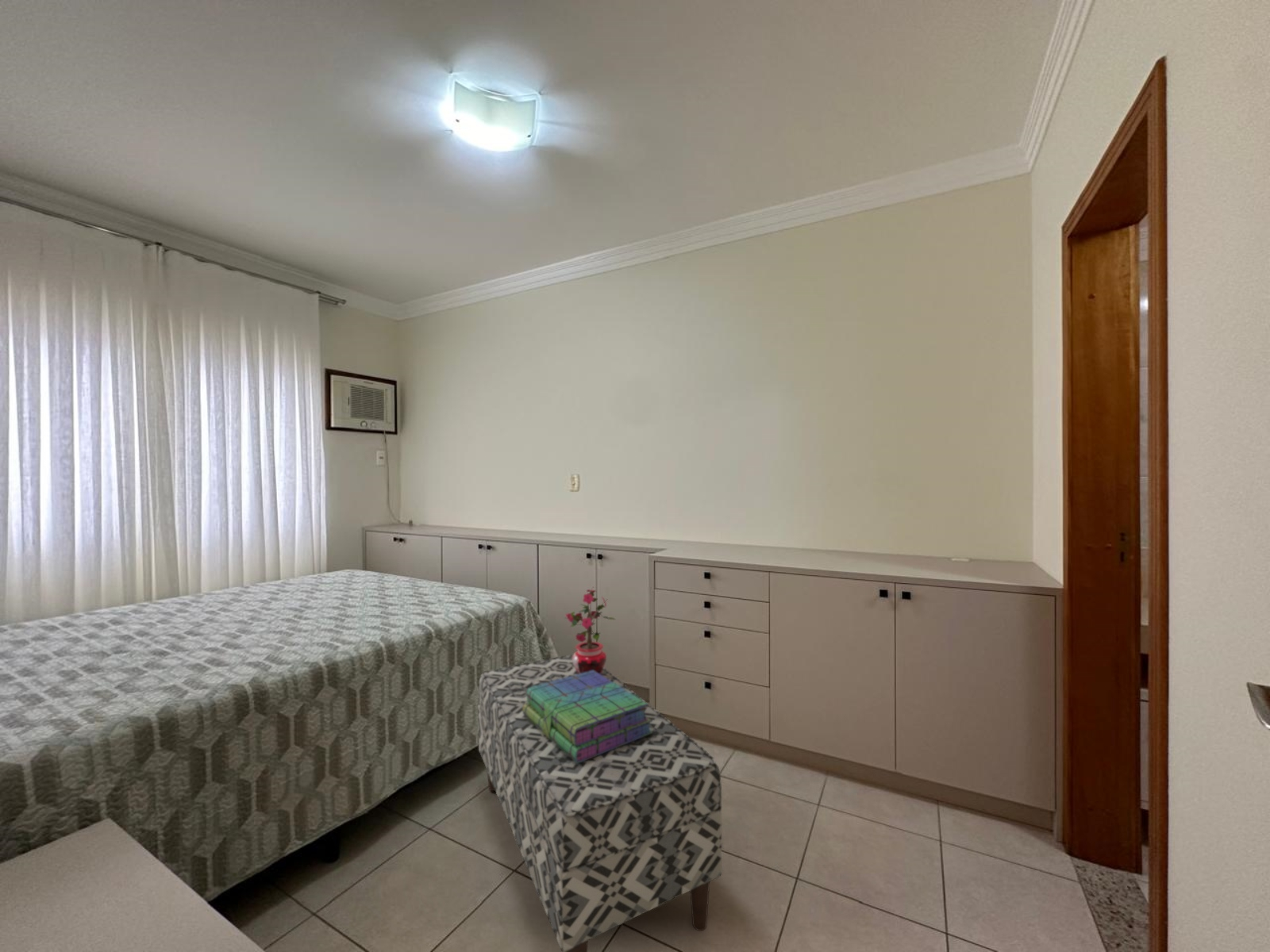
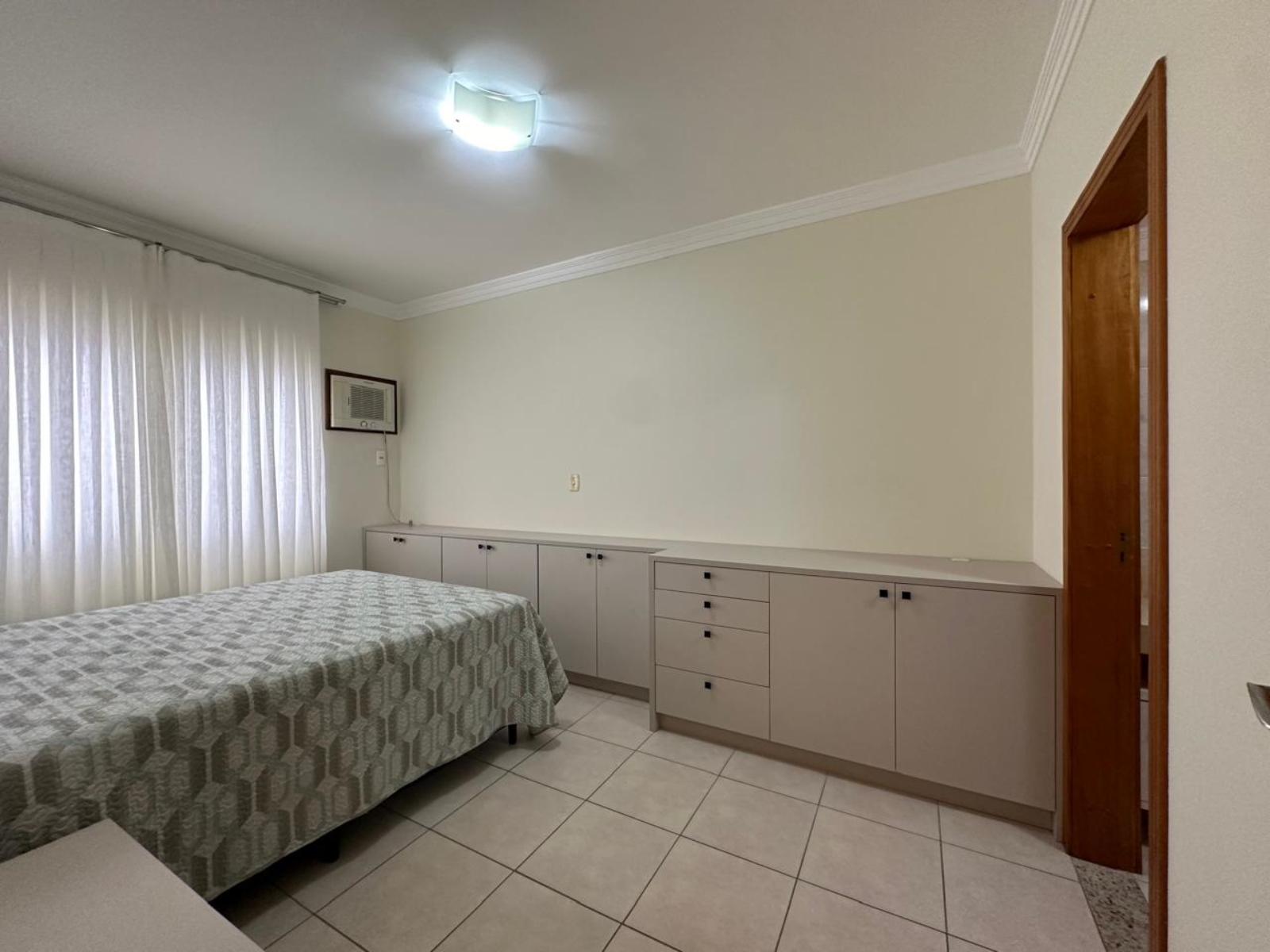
- bench (578, 776)
- potted plant (591, 633)
- stack of books (585, 709)
